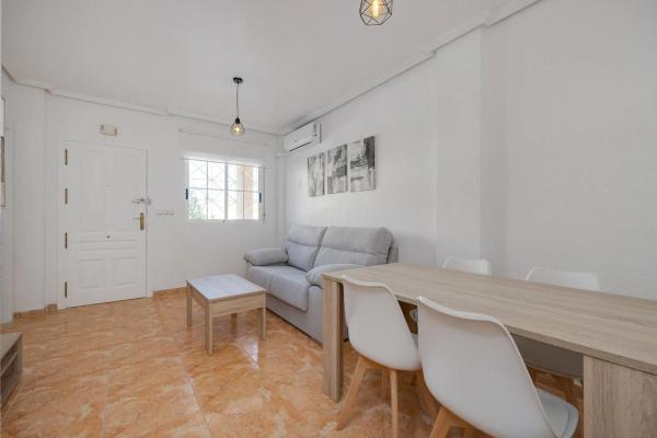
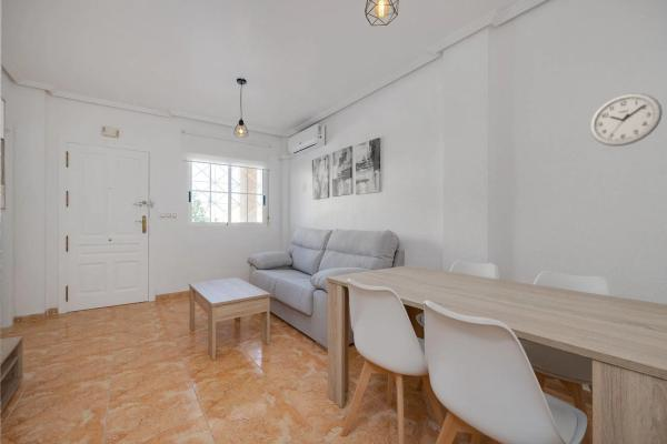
+ wall clock (623, 120)
